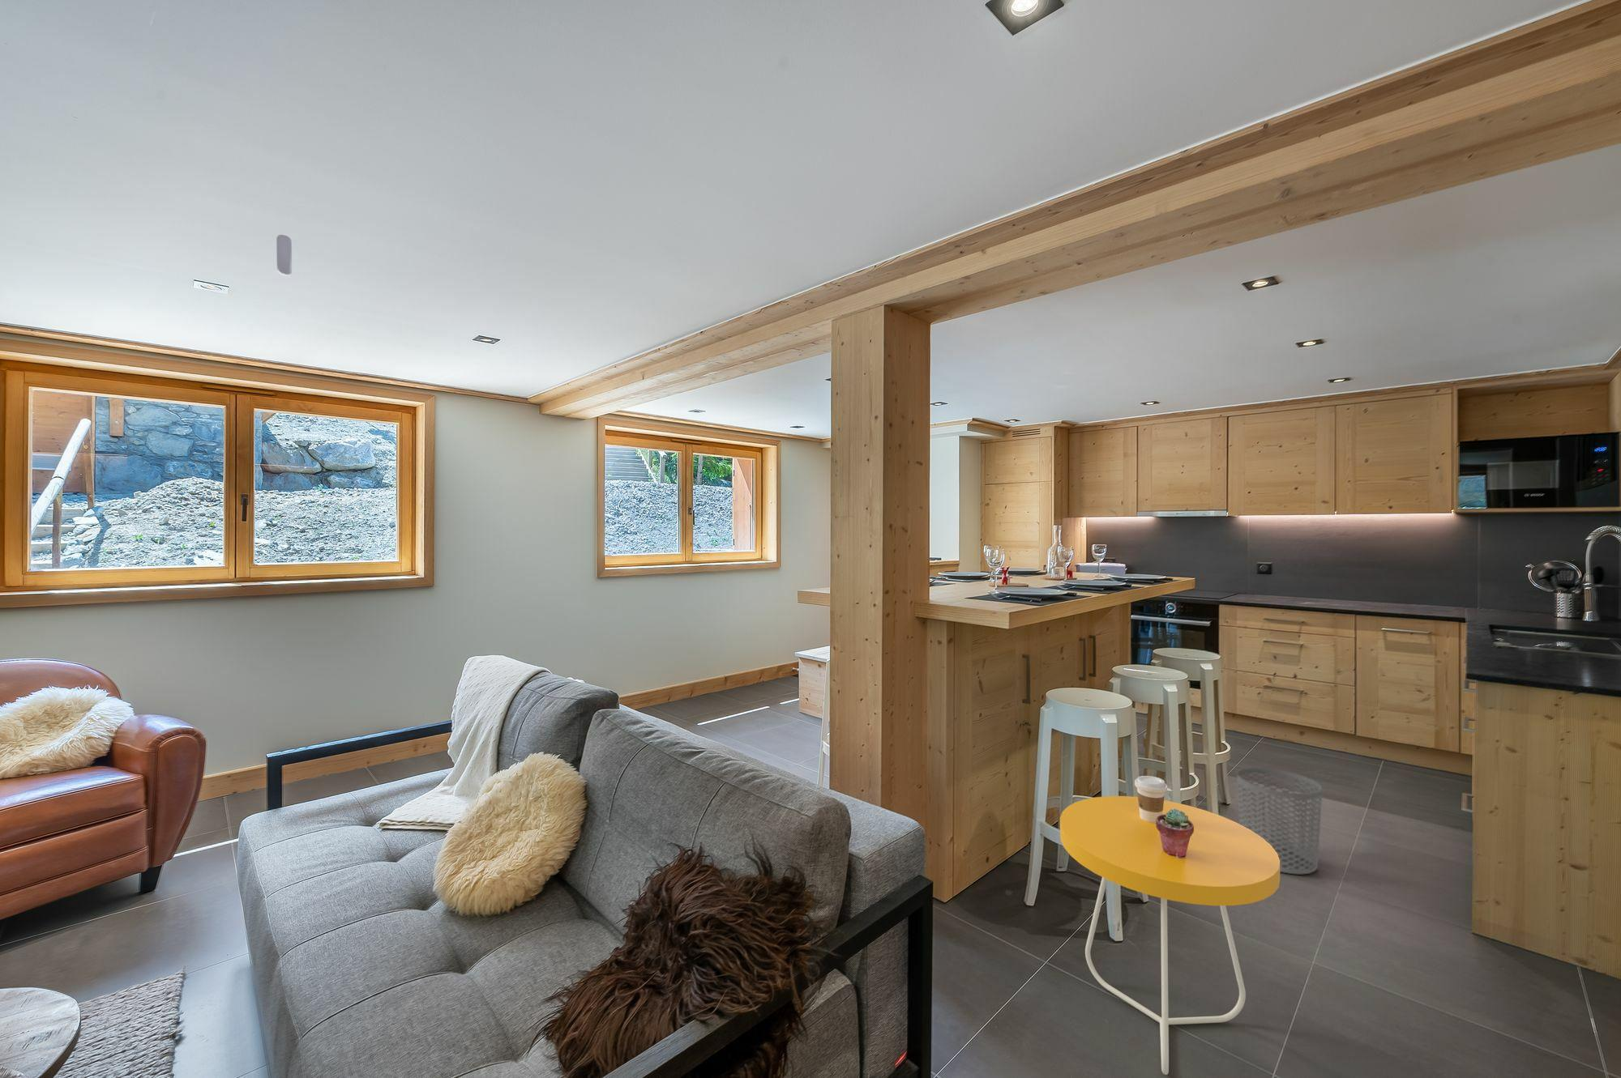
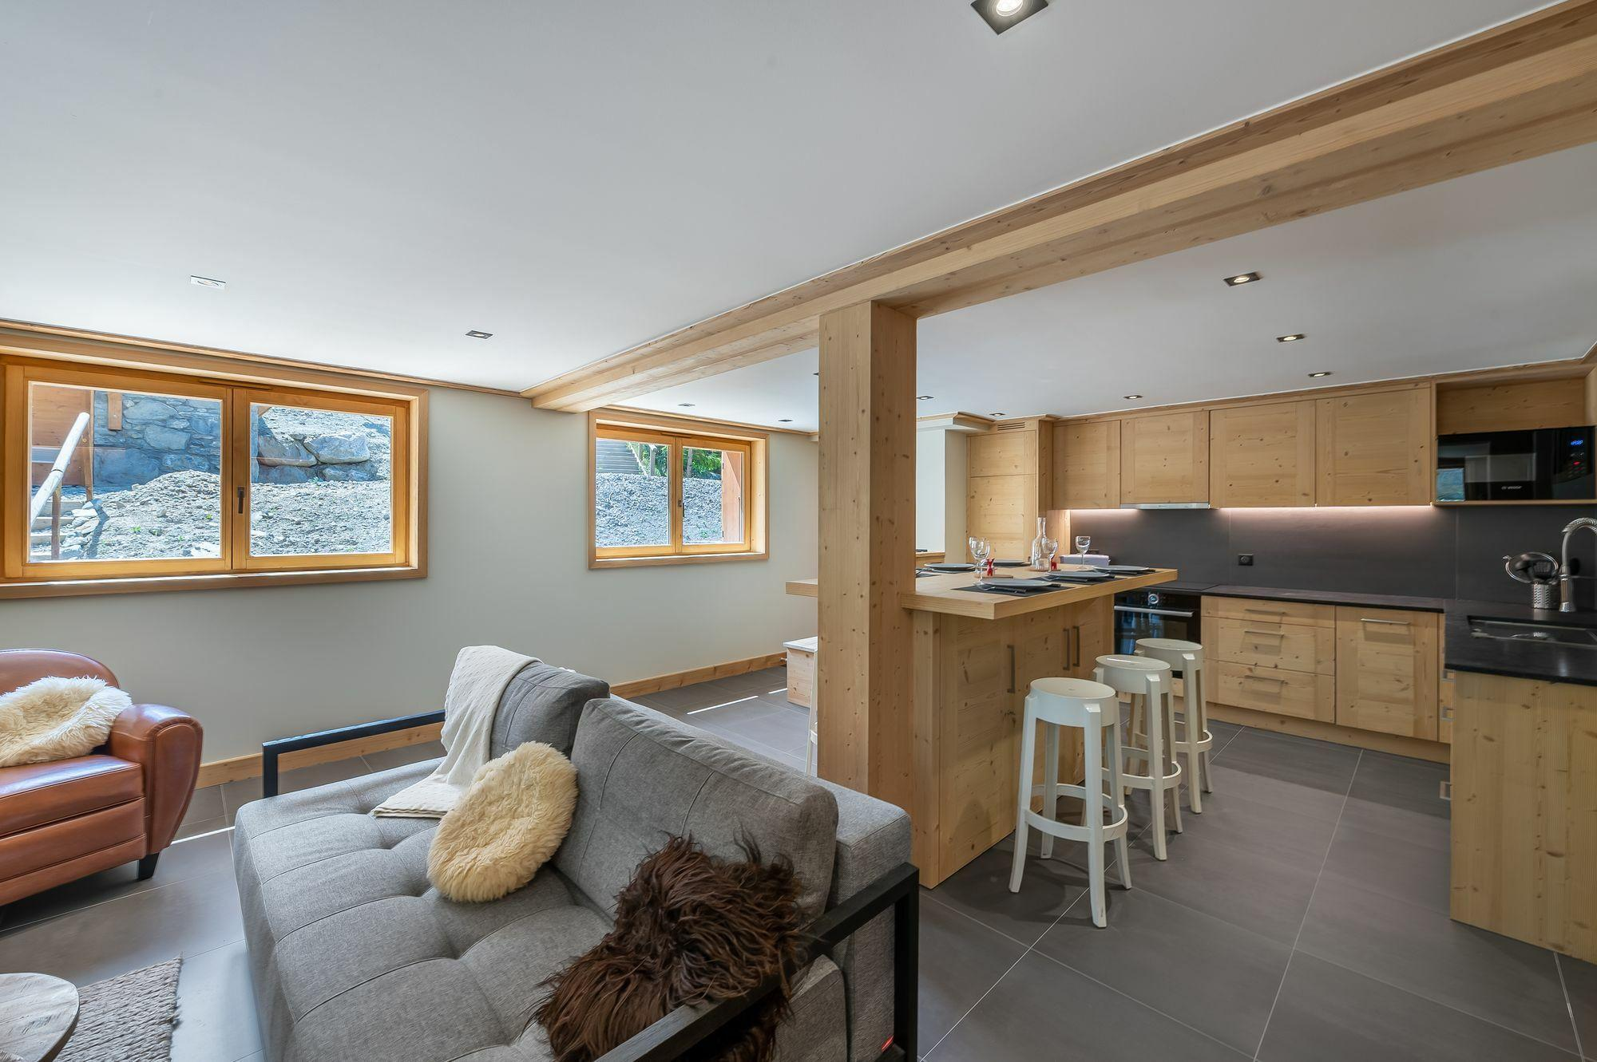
- waste bin (1278, 819)
- wheel (284, 255)
- side table (1162, 929)
- coffee cup (1150, 798)
- potted succulent (1175, 829)
